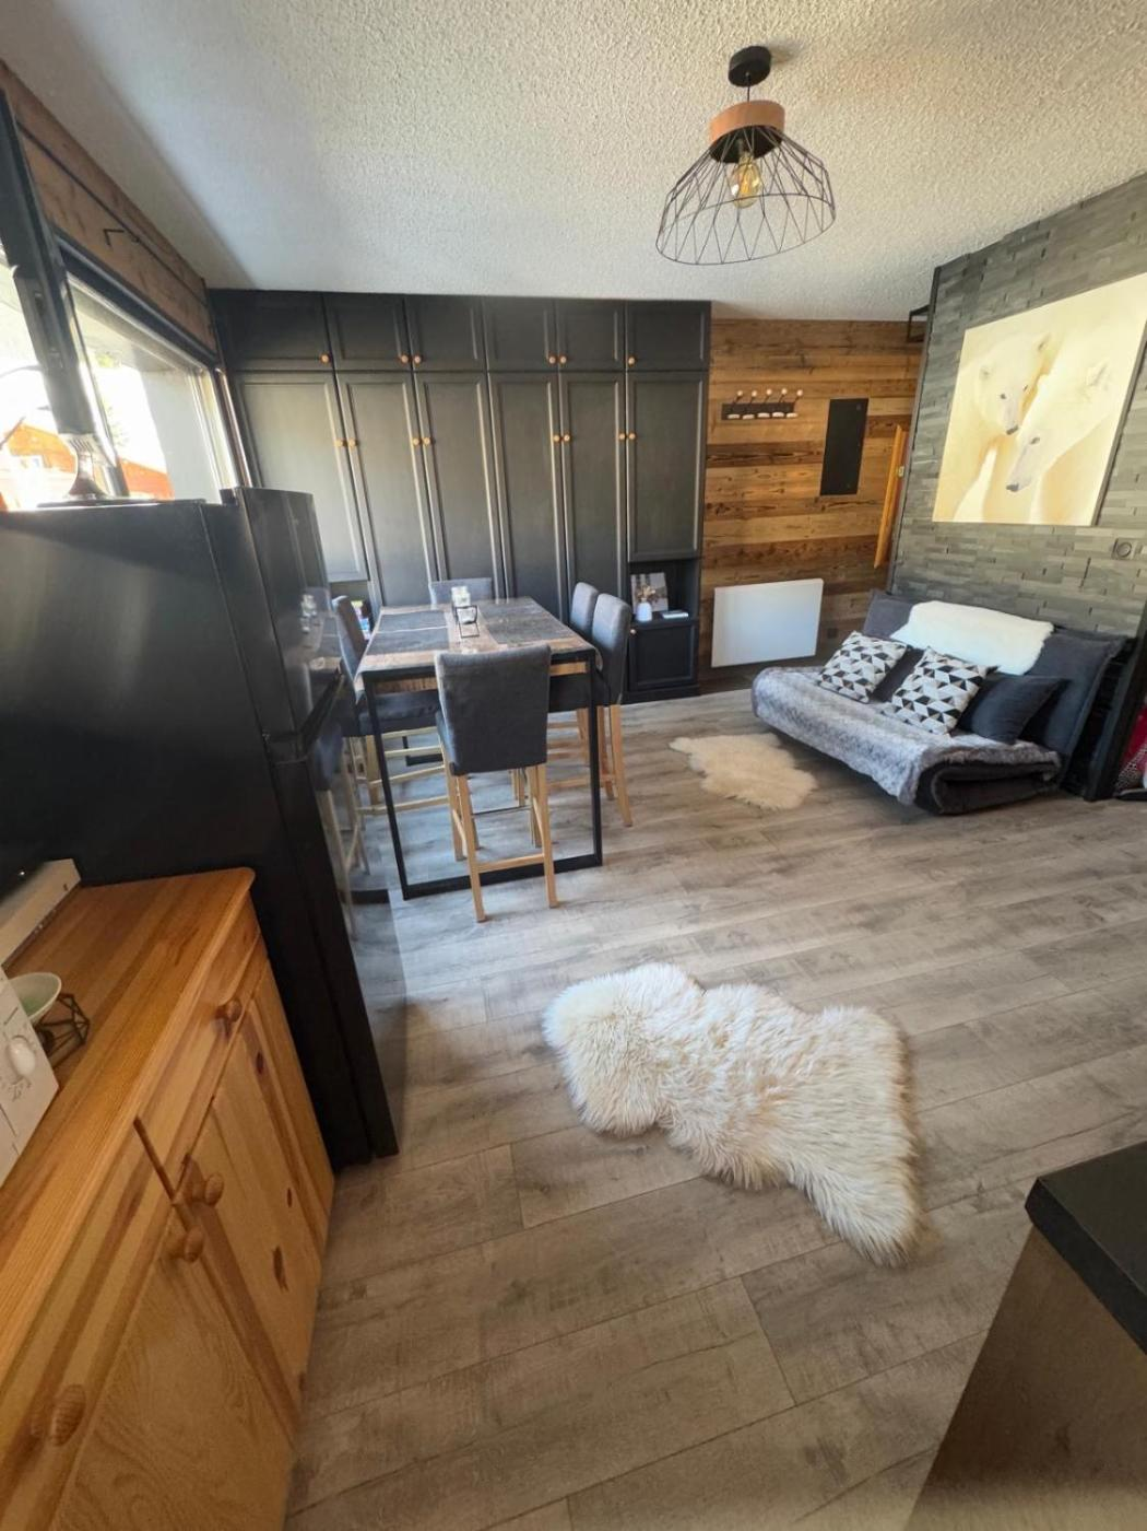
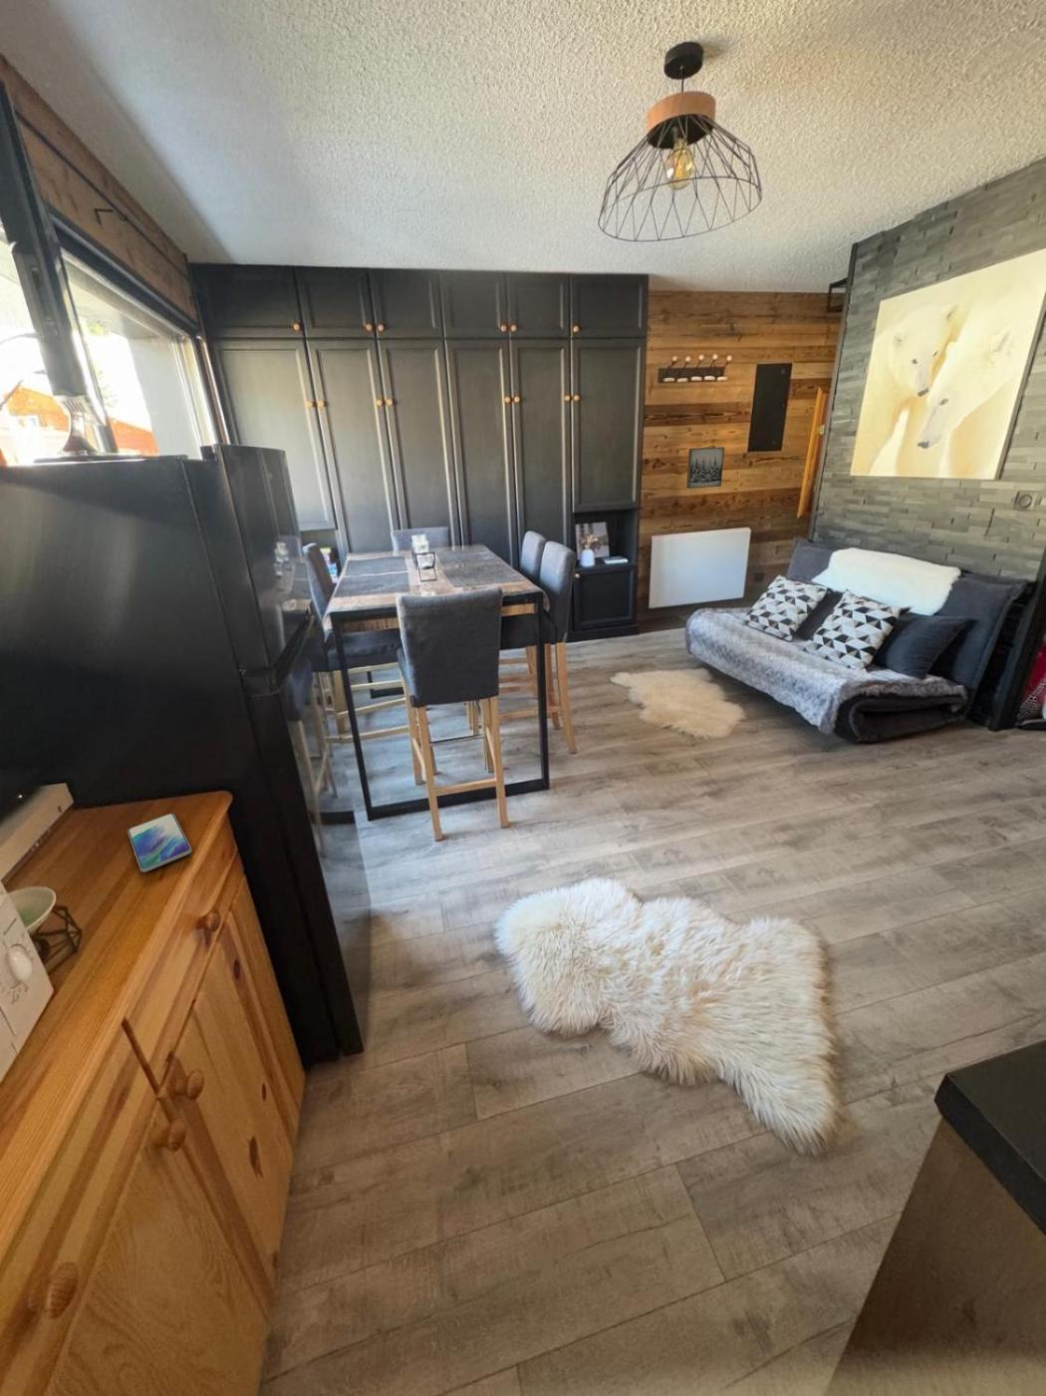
+ smartphone (158, 841)
+ wall art (705, 467)
